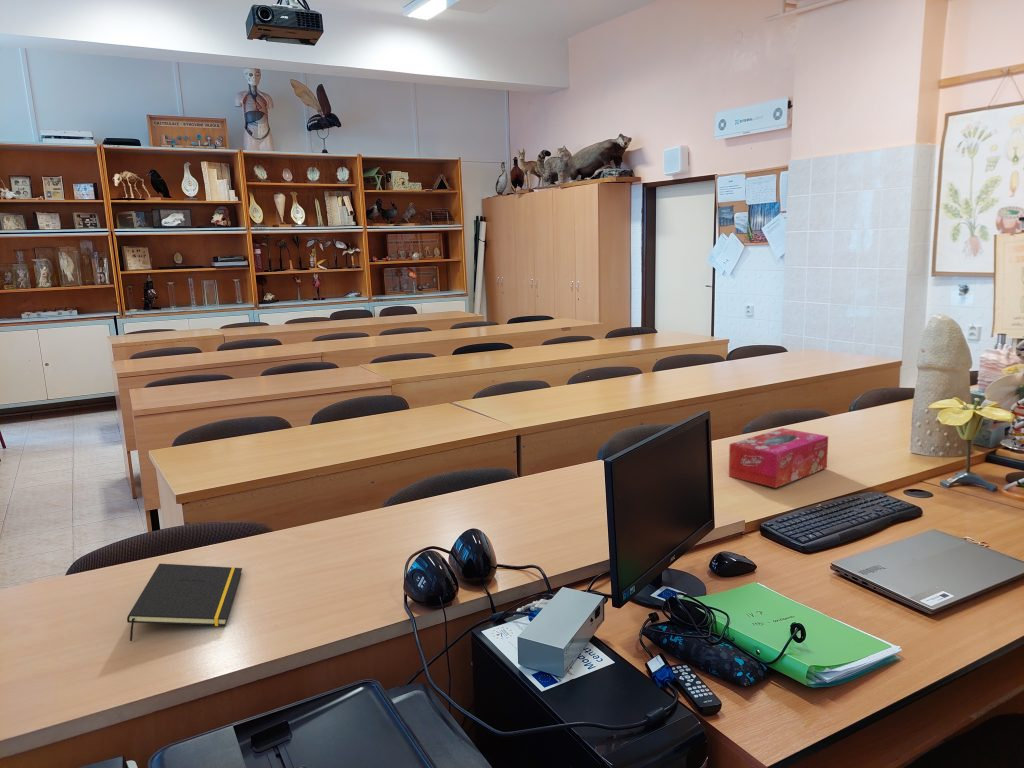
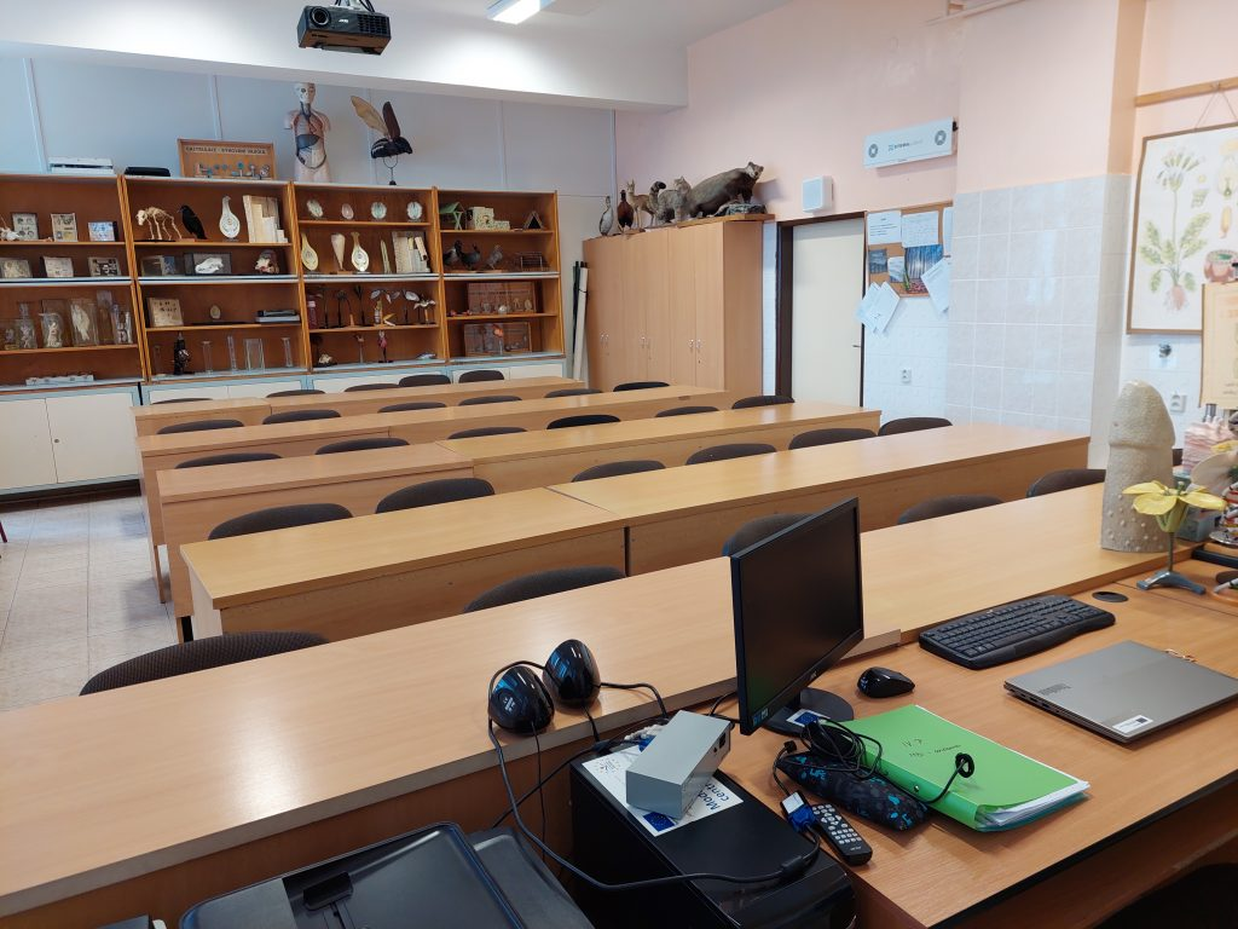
- notepad (190, 592)
- tissue box (779, 456)
